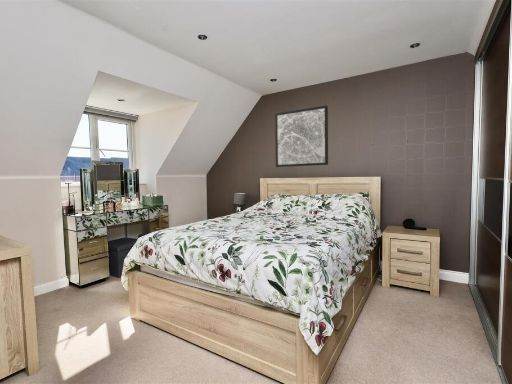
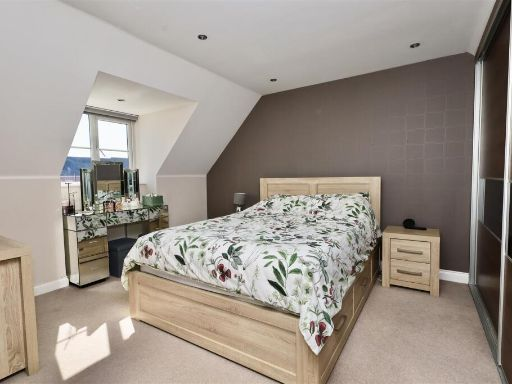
- wall art (300, 138)
